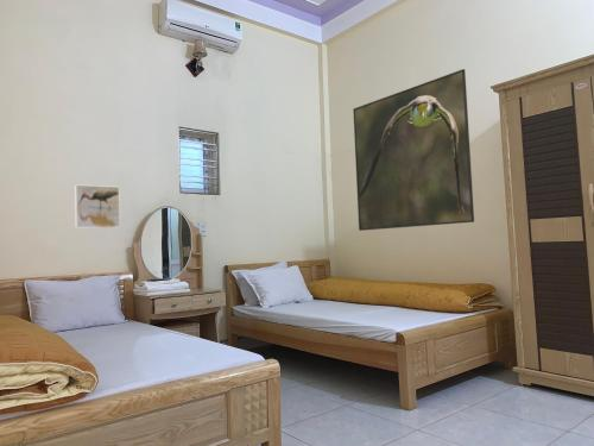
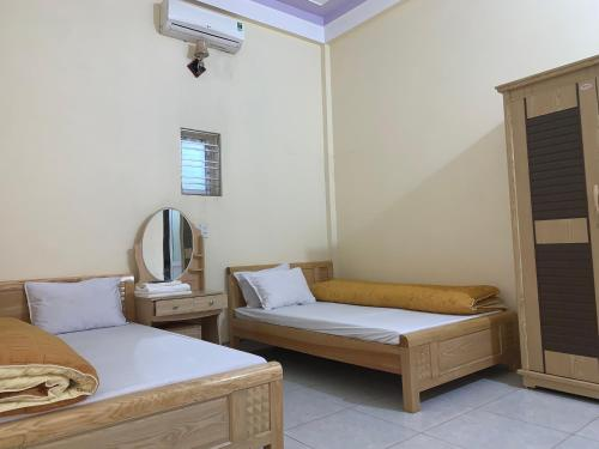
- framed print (406, 158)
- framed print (97, 206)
